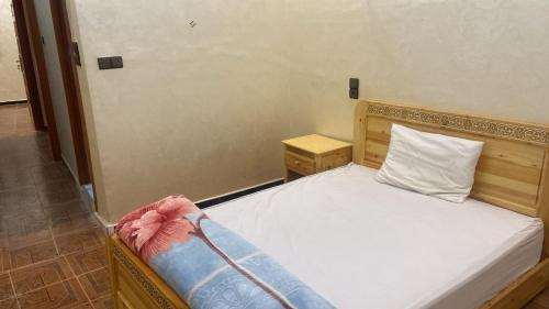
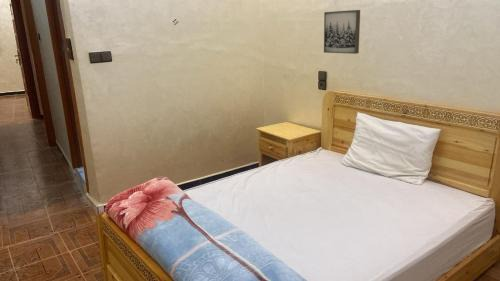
+ wall art (341, 32)
